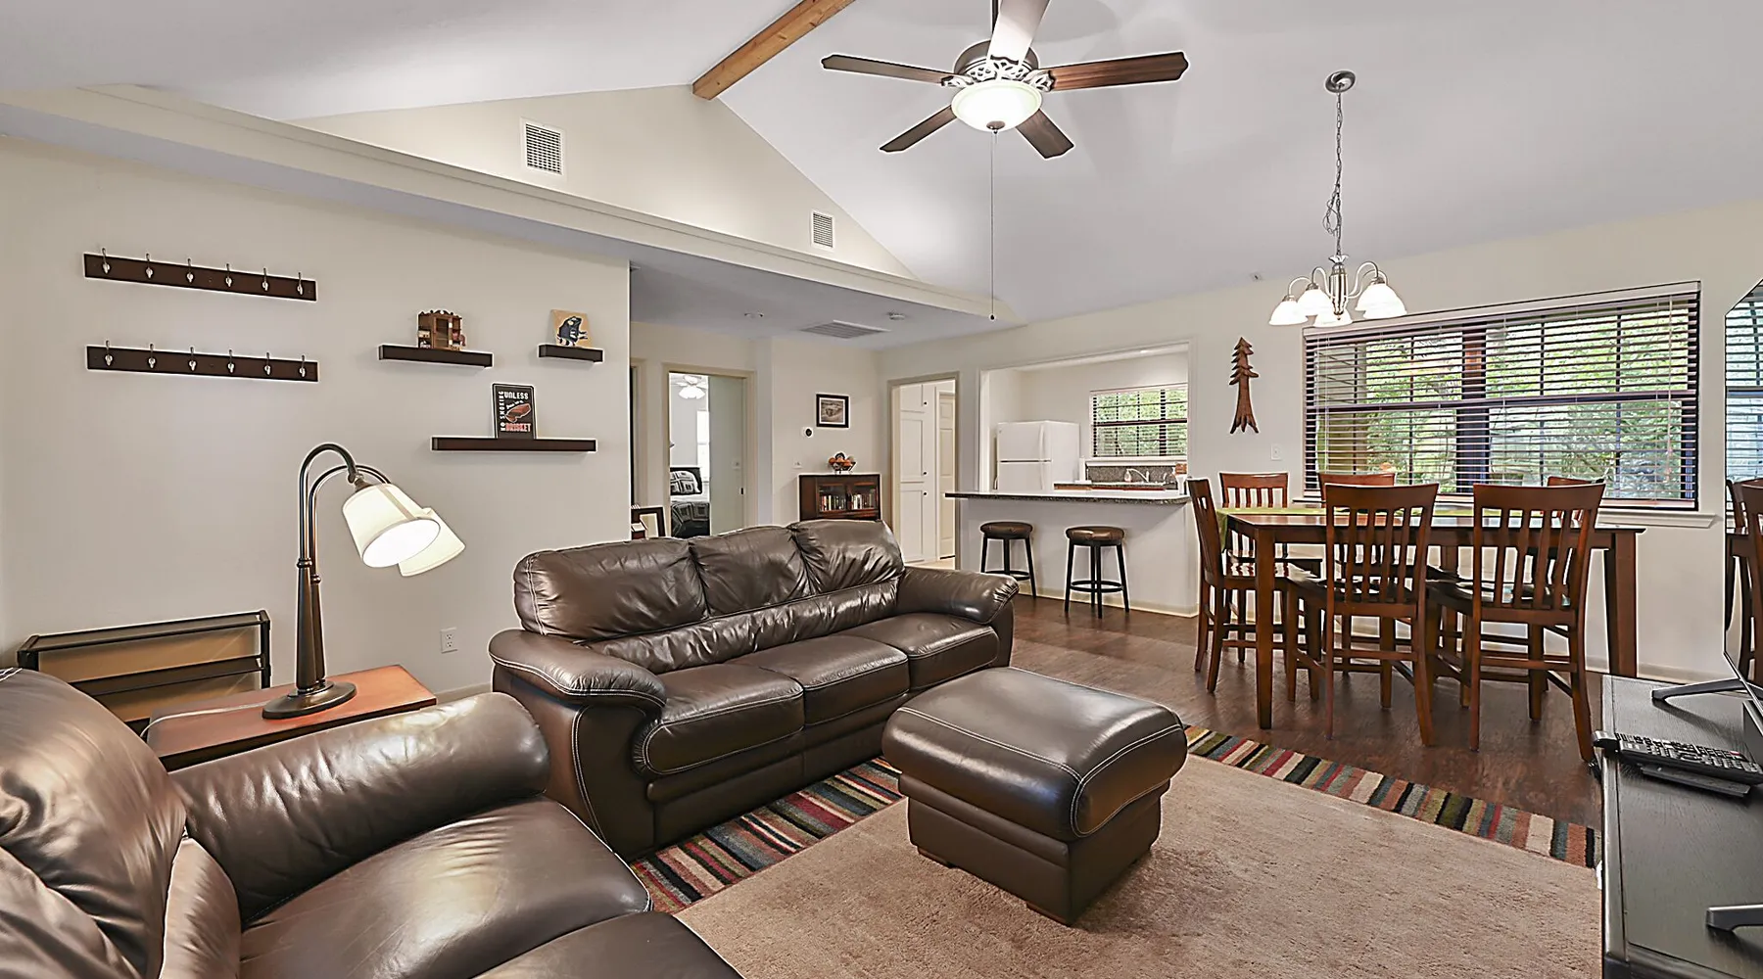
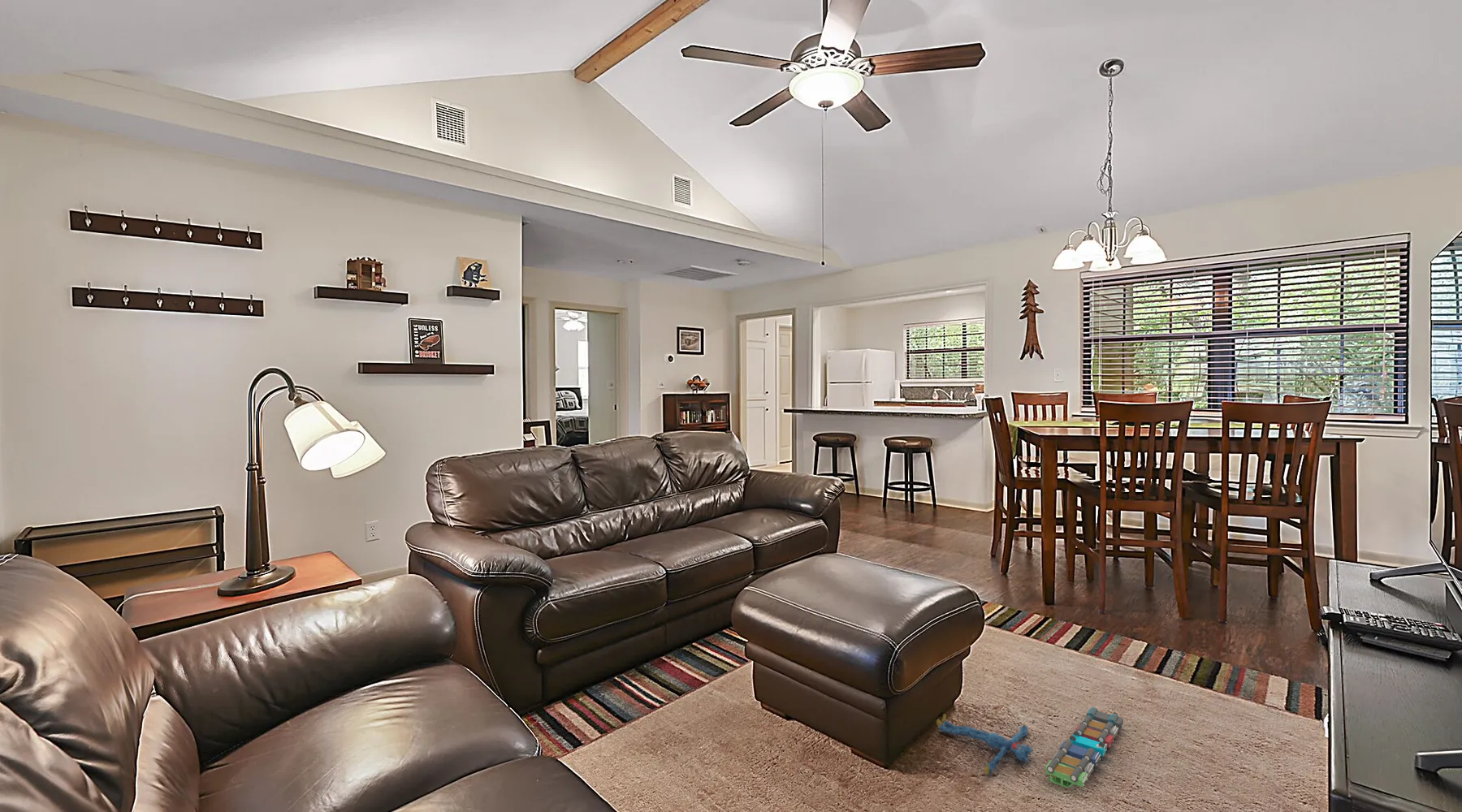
+ plush toy (984, 736)
+ toy train (1087, 745)
